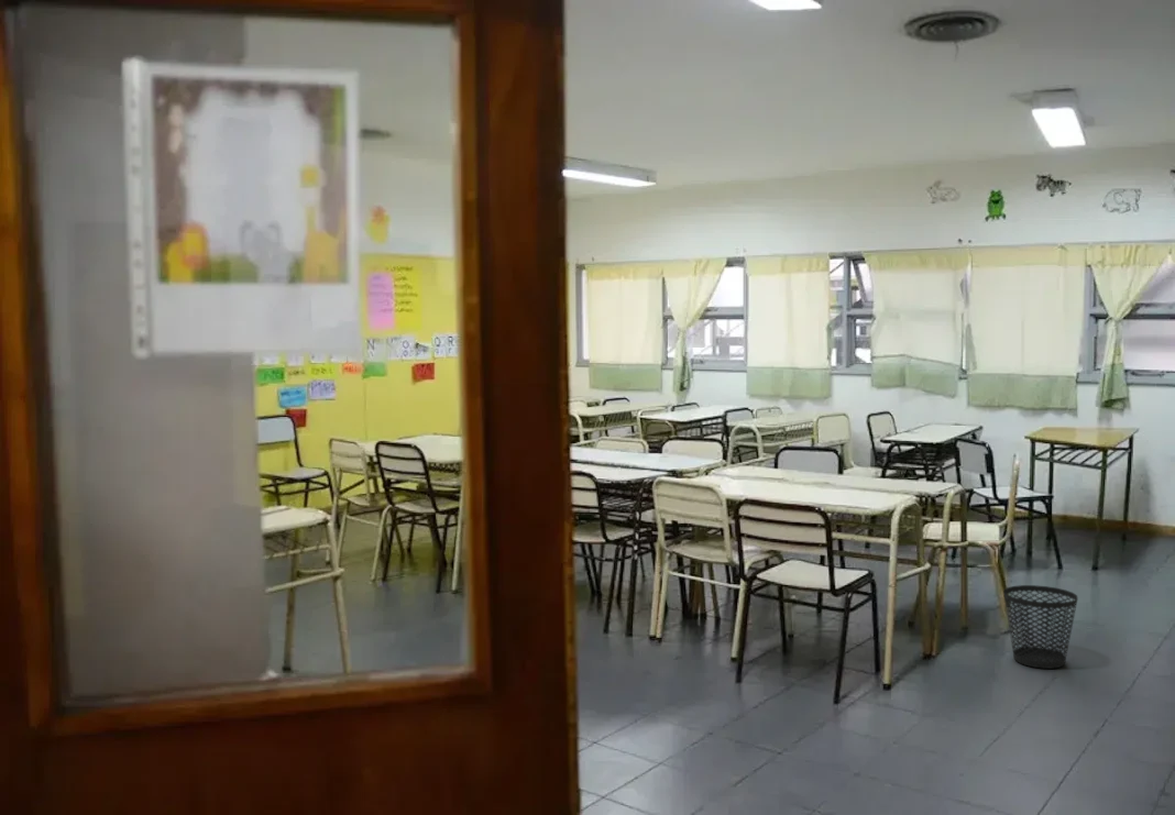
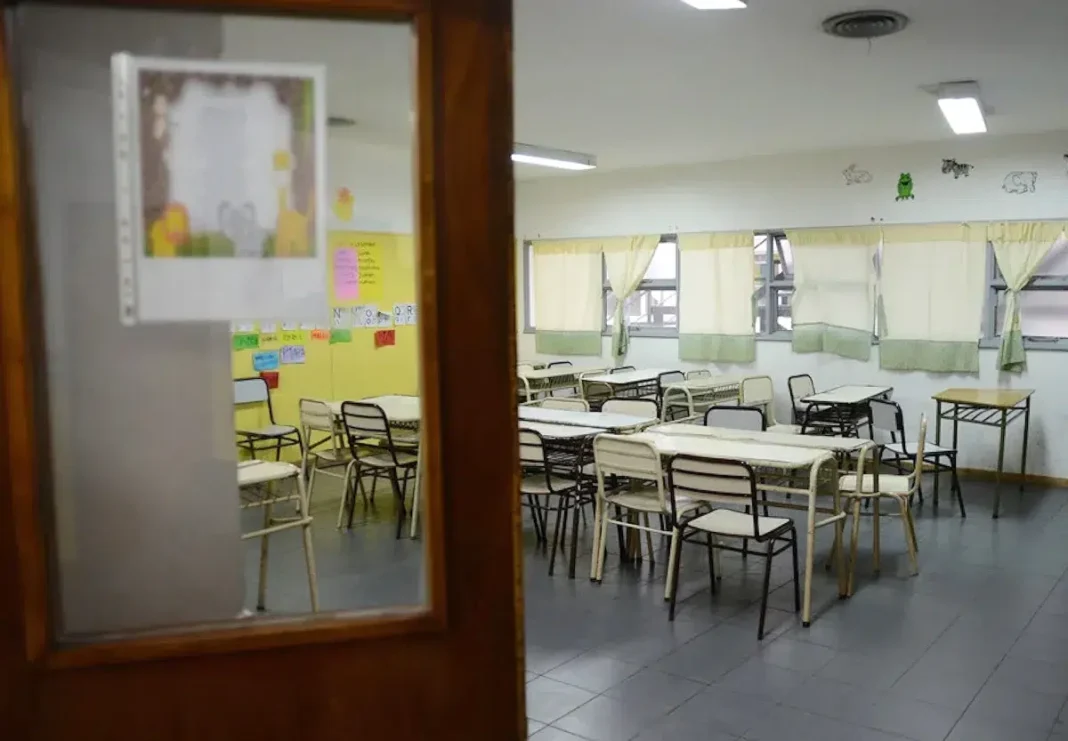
- wastebasket (1039, 628)
